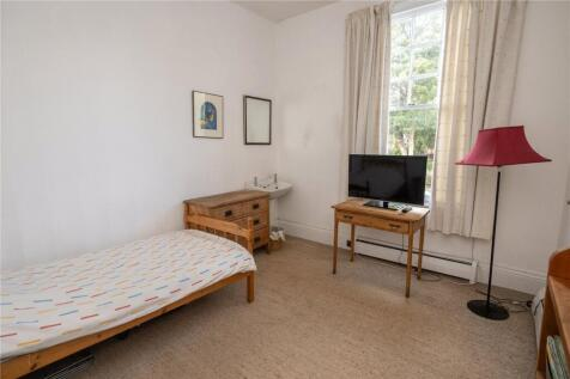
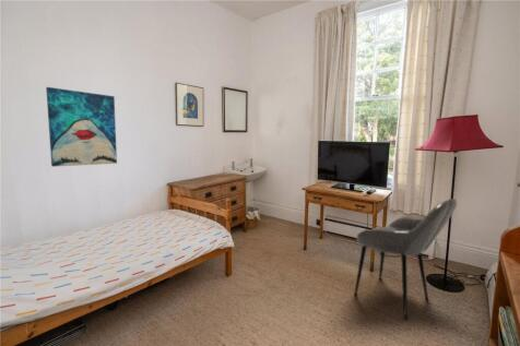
+ armchair (402, 247)
+ wall art (84, 129)
